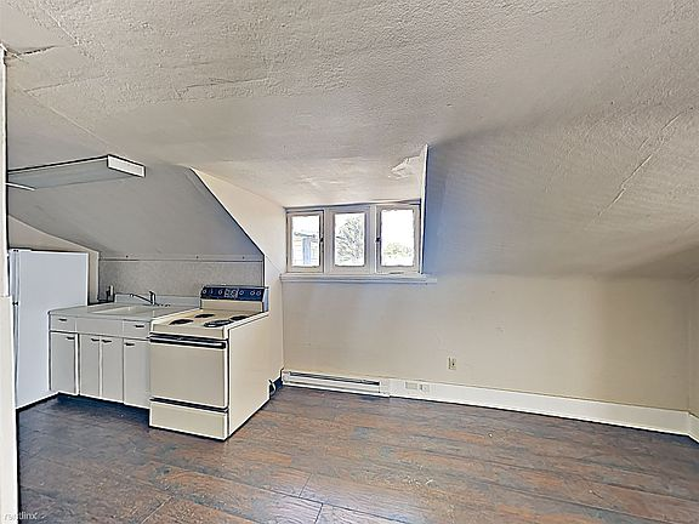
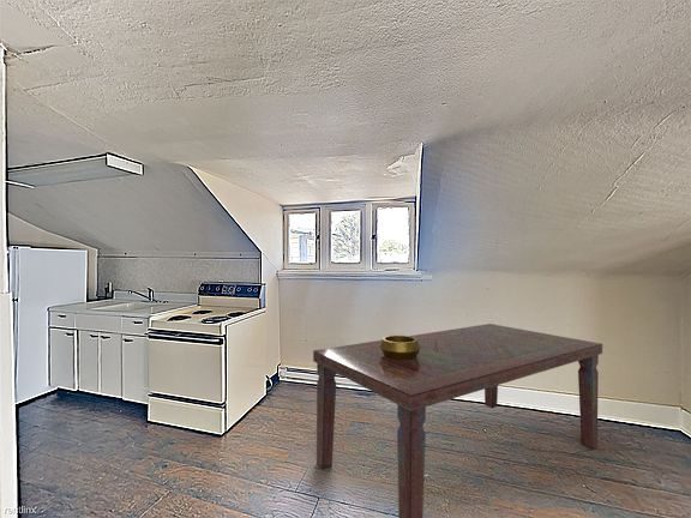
+ decorative bowl (399, 347)
+ dining table (463, 394)
